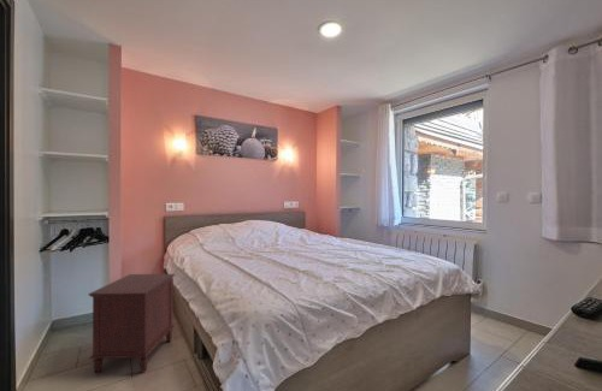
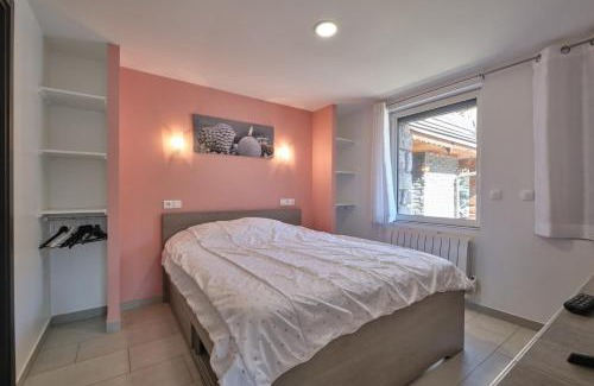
- nightstand (136, 319)
